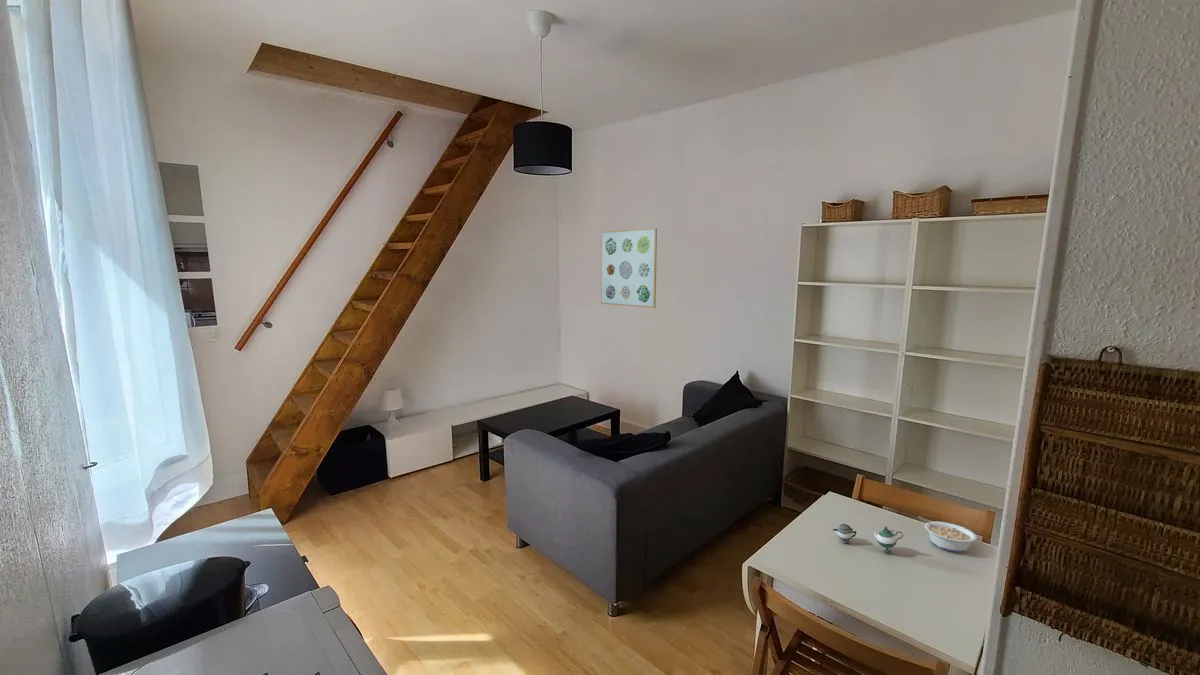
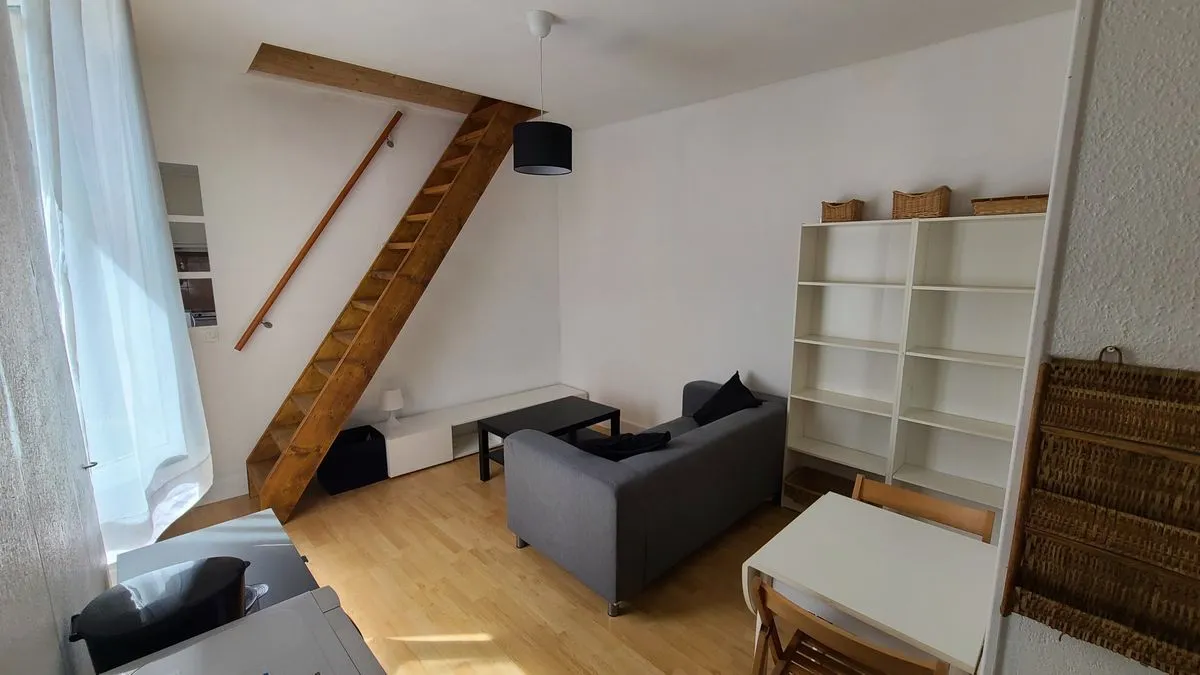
- legume (947, 536)
- wall art (627, 268)
- teapot (874, 534)
